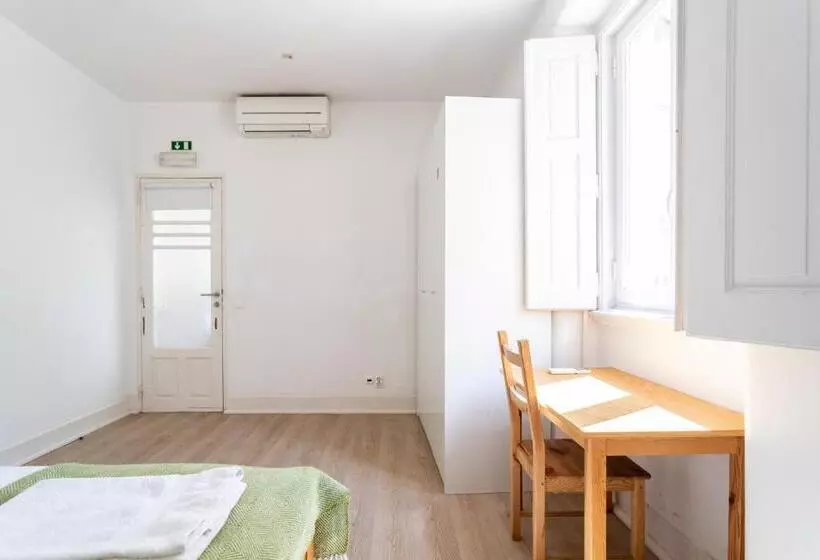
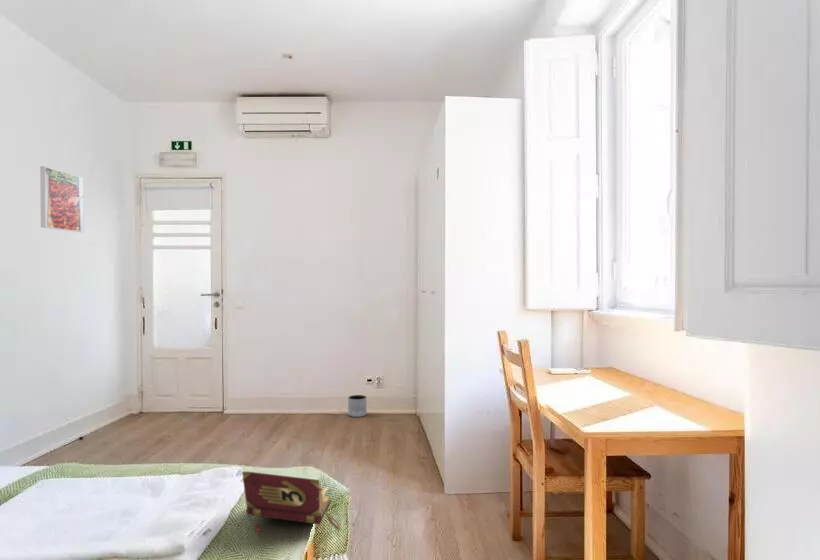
+ planter (357, 406)
+ book (290, 488)
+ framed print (63, 201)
